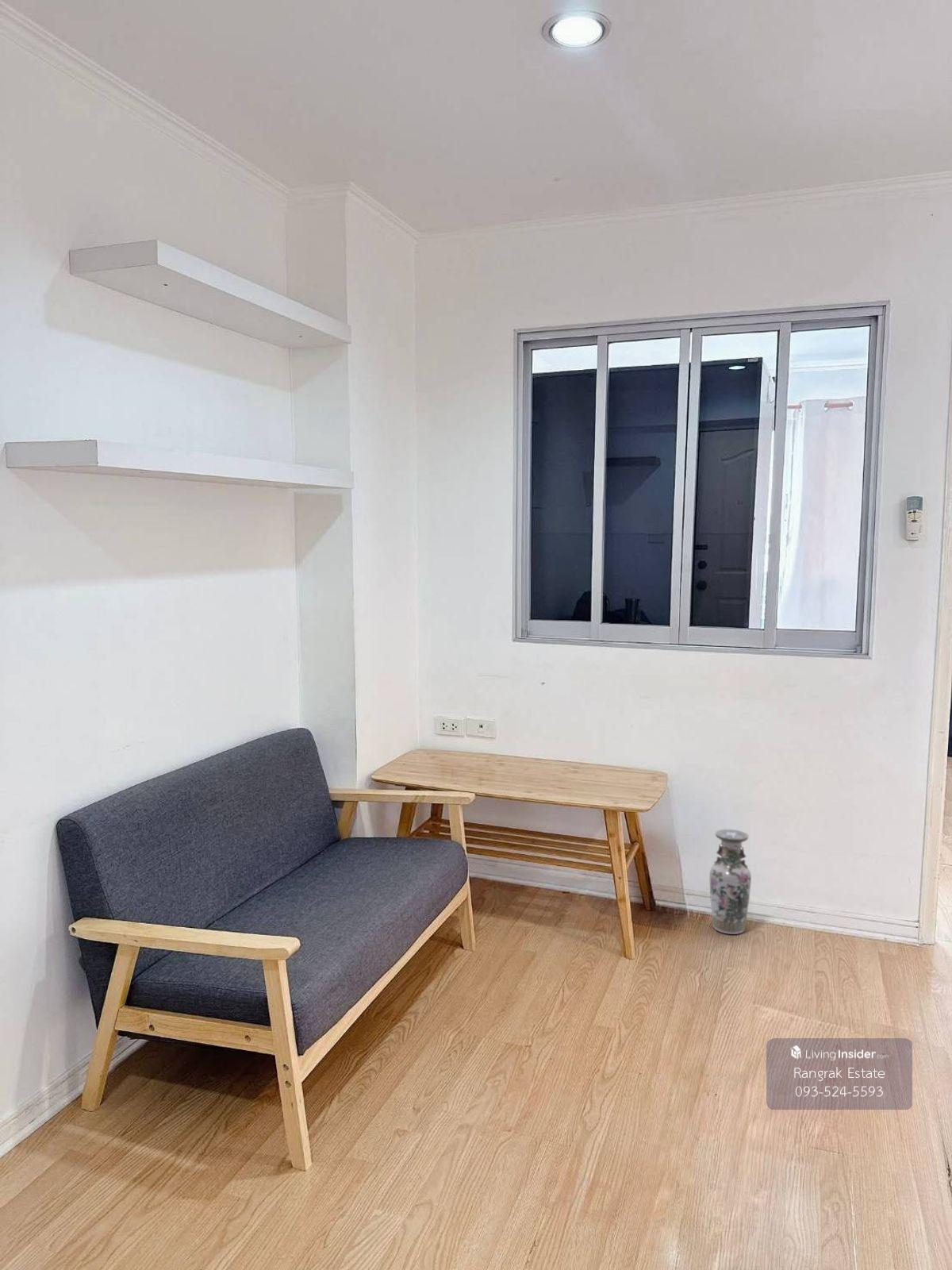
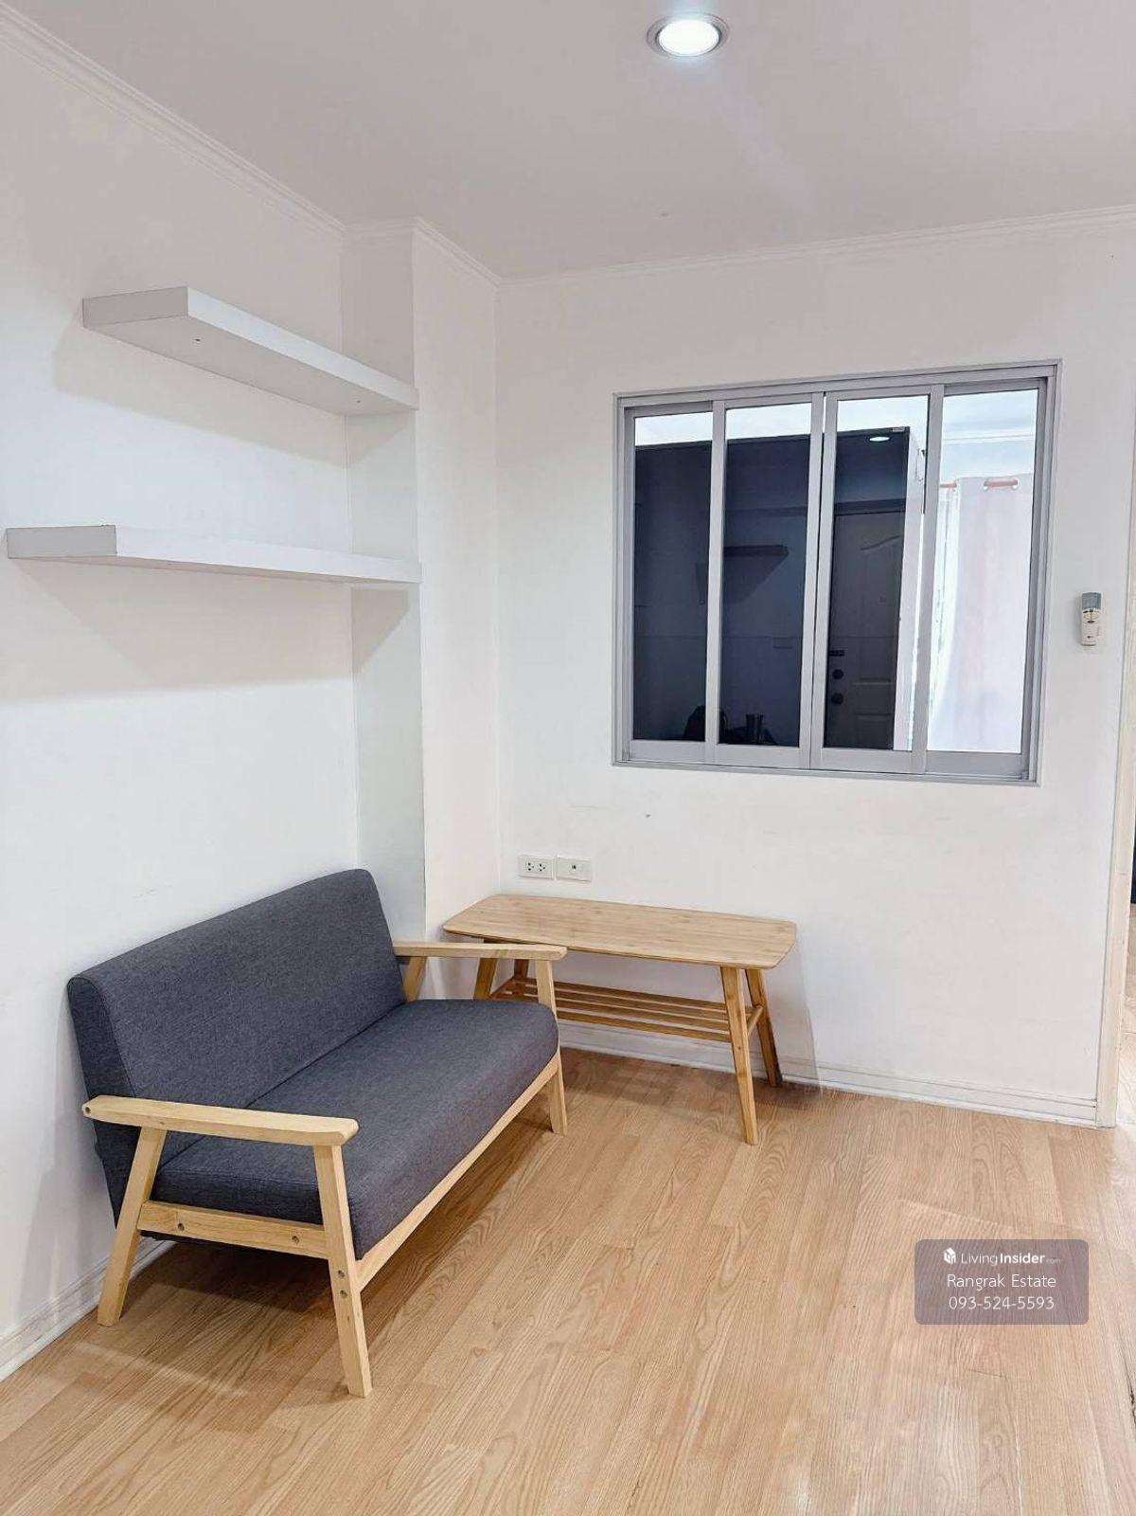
- vase (730, 880)
